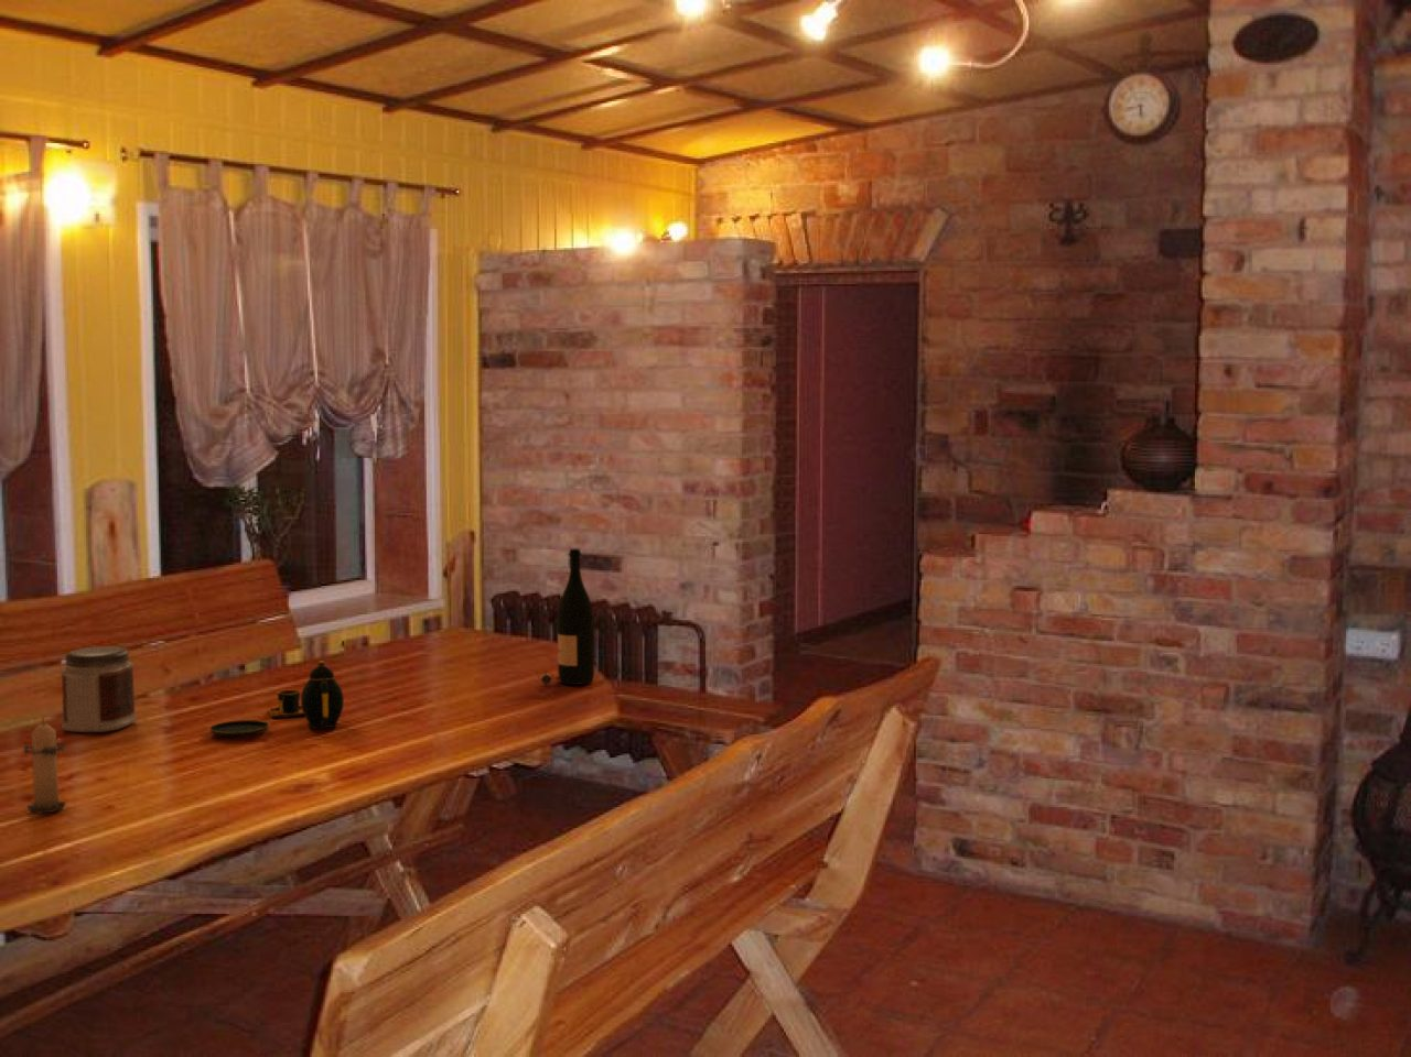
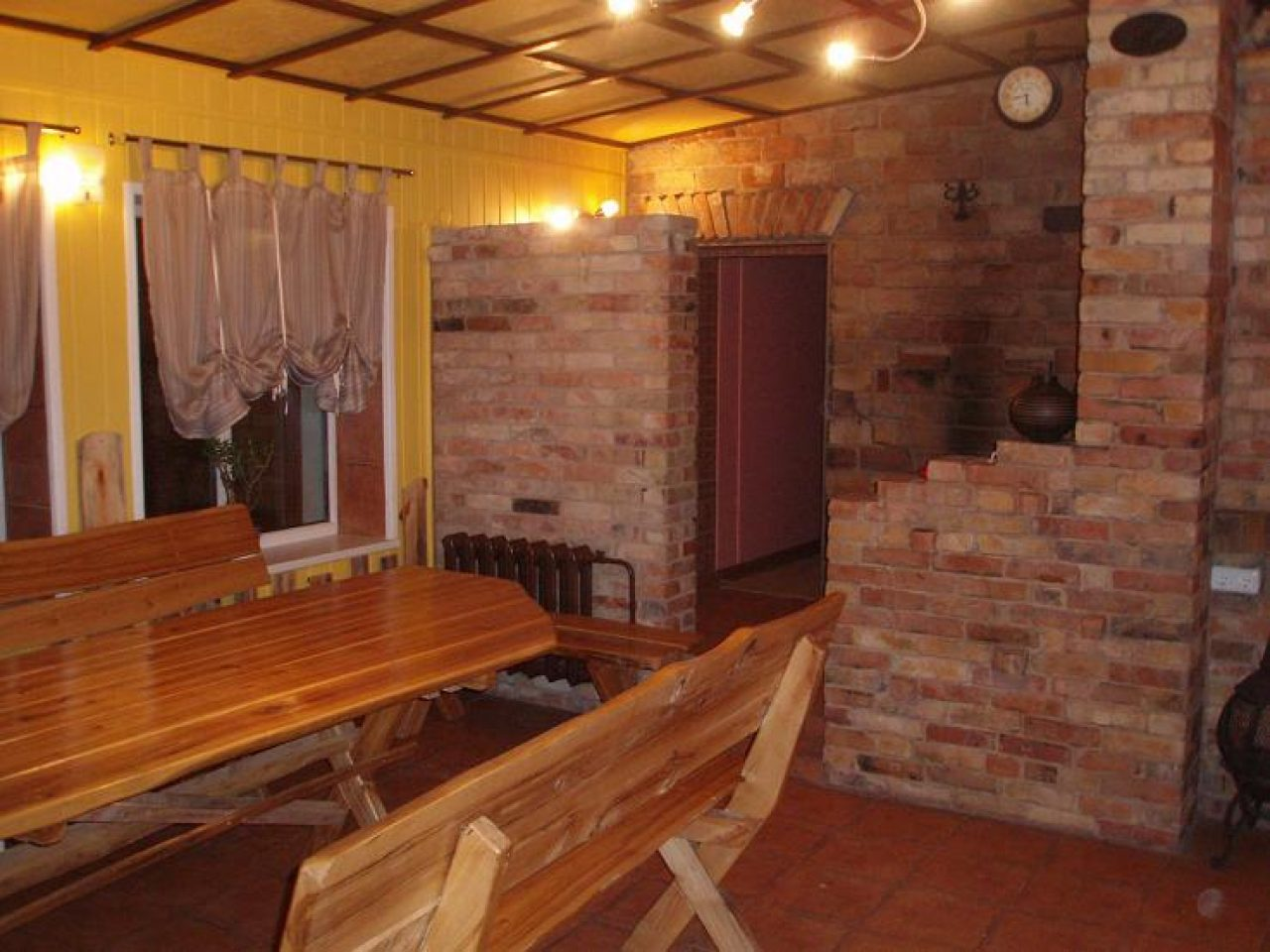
- teapot (278, 693)
- jar (98, 688)
- candle (44, 763)
- wine bottle (567, 615)
